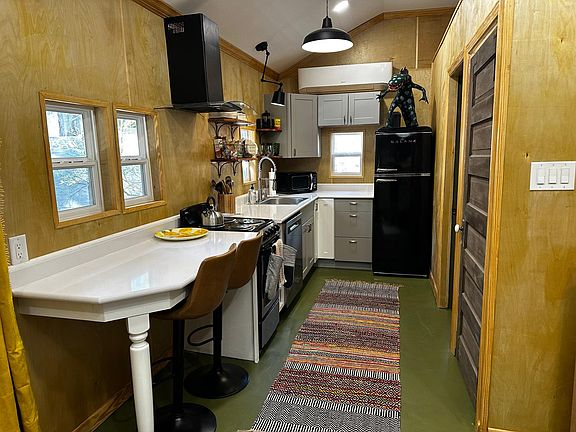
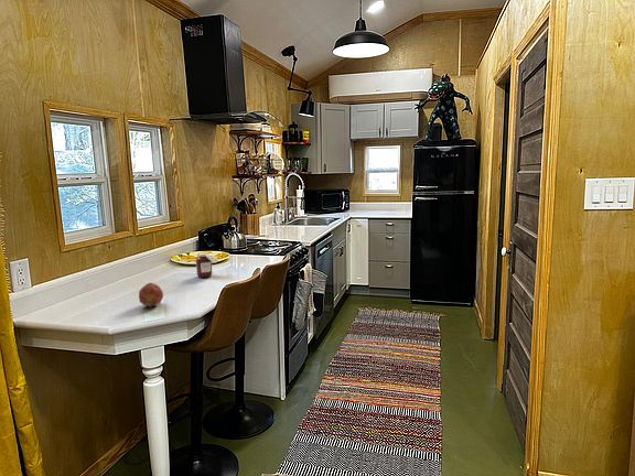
+ fruit (151, 293)
+ jar (206, 264)
